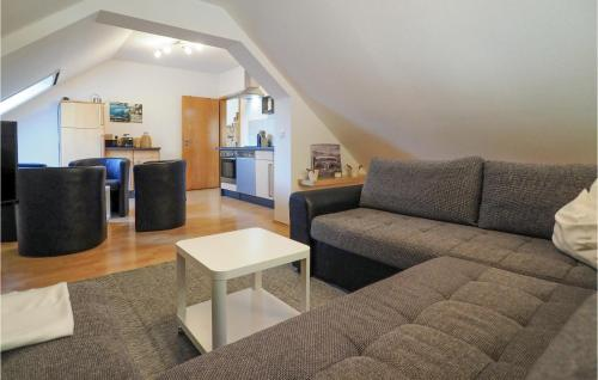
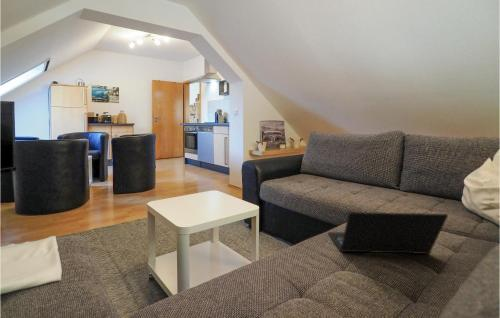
+ laptop (379, 225)
